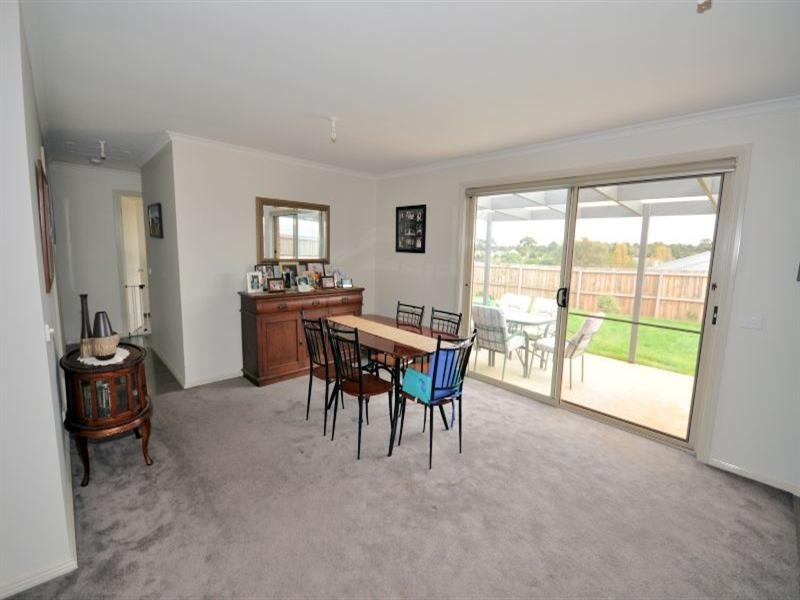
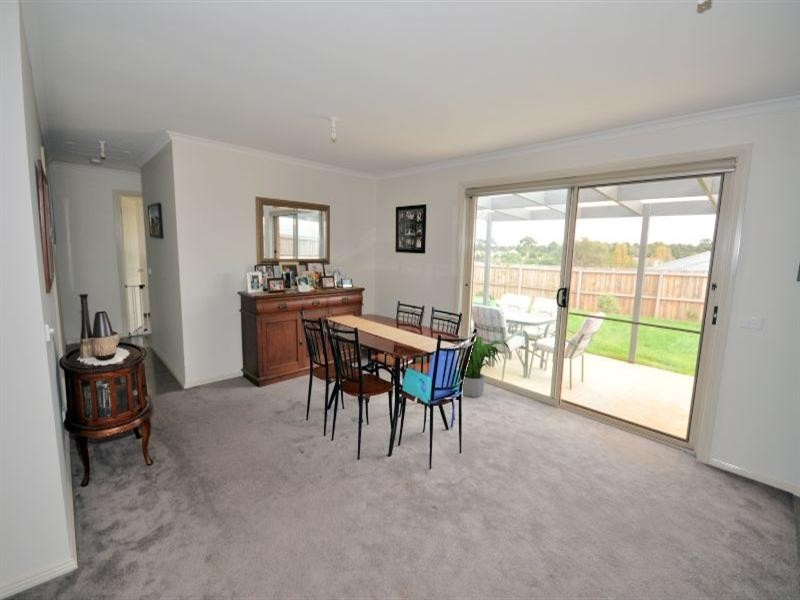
+ potted plant (474, 366)
